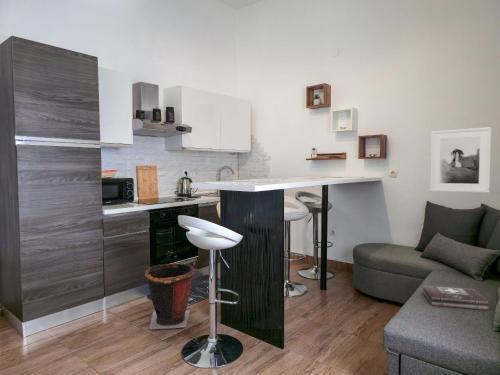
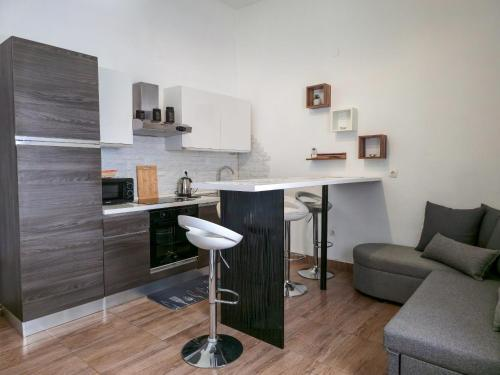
- first aid kit (453, 296)
- waste bin (171, 292)
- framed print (459, 160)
